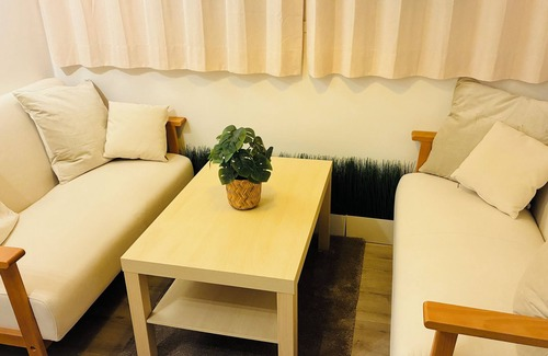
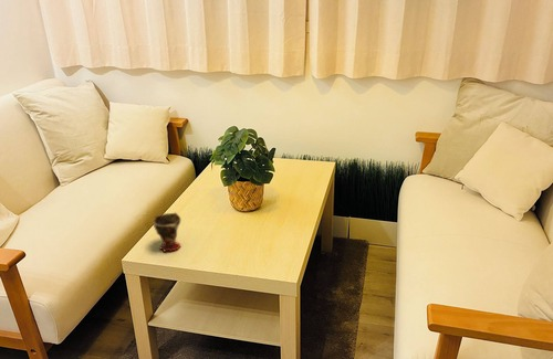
+ cup (168, 233)
